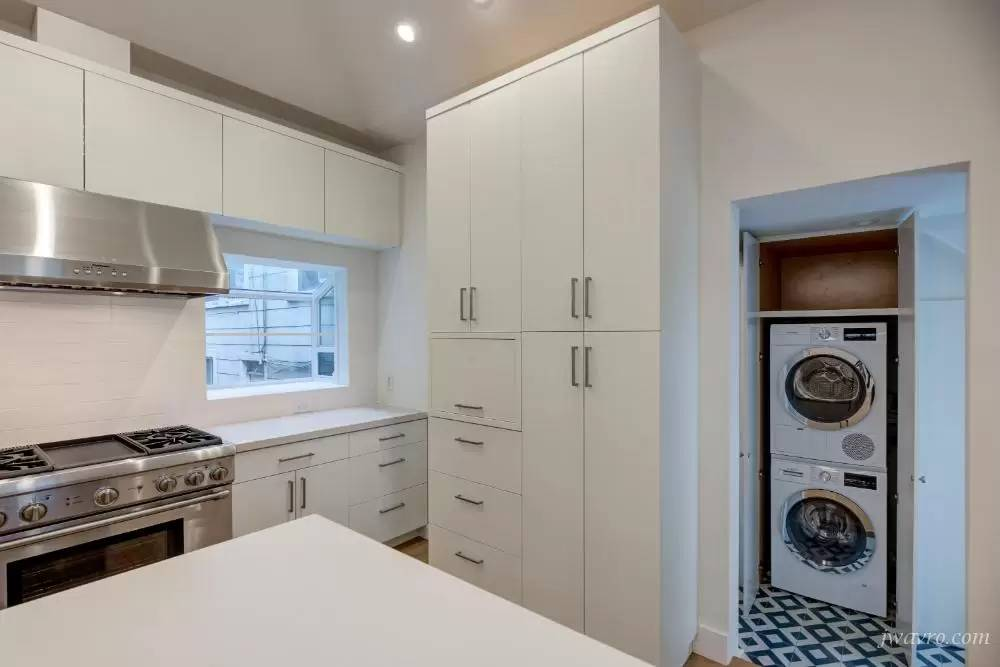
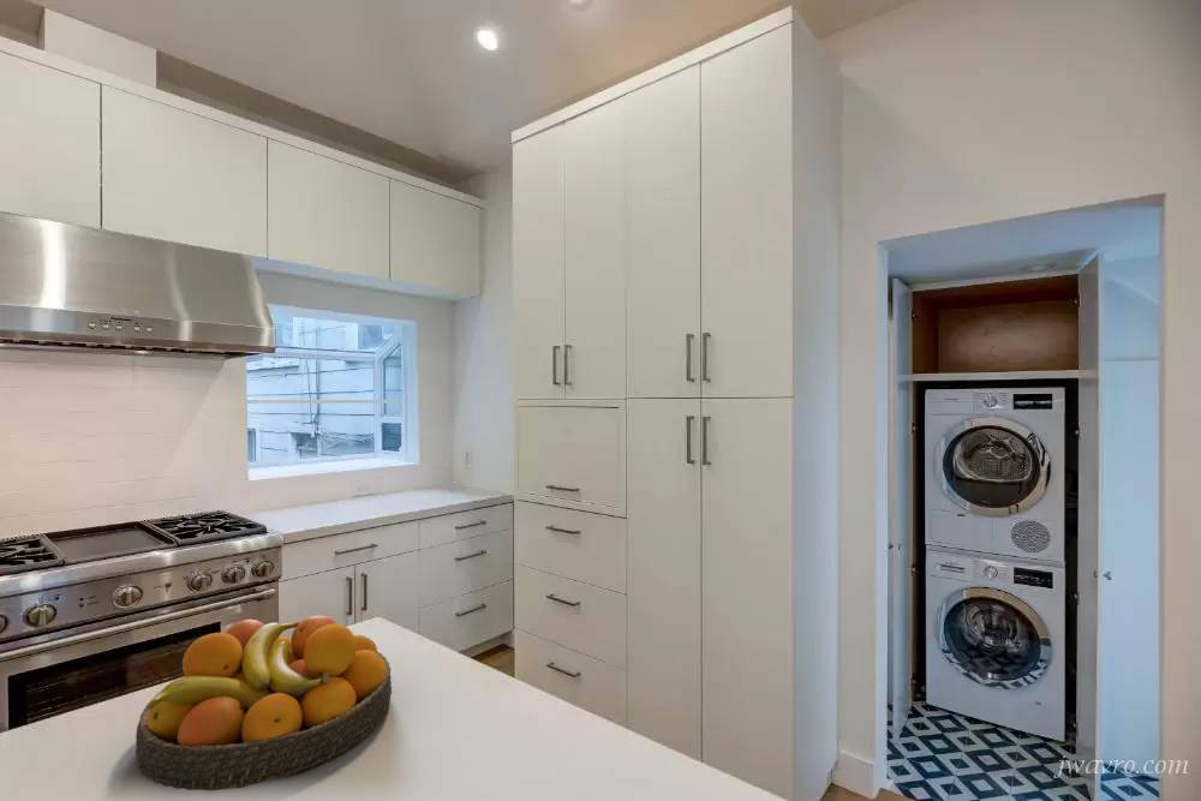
+ fruit bowl (275, 671)
